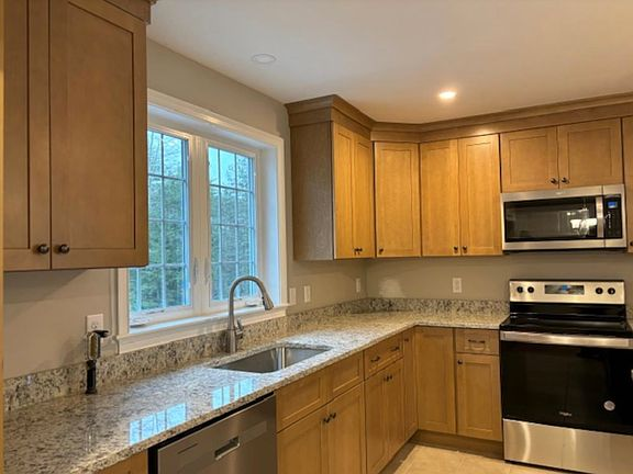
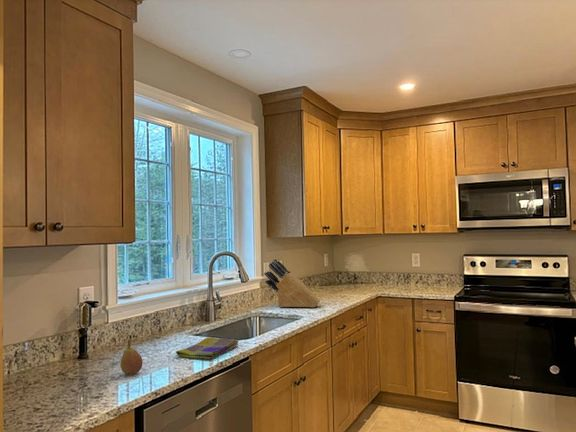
+ knife block (292, 282)
+ dish towel (208, 347)
+ fruit (131, 356)
